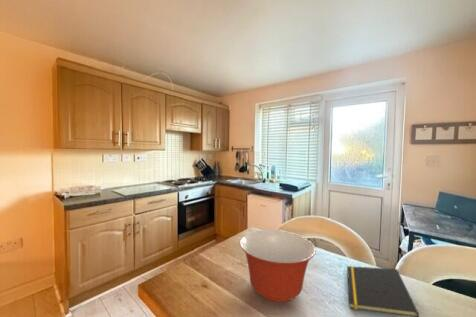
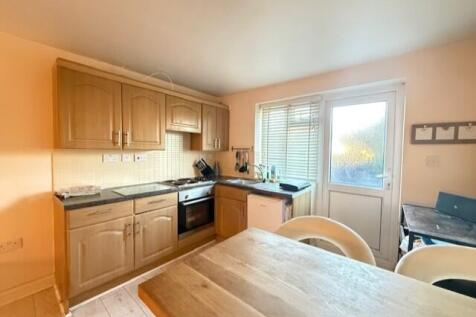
- mixing bowl (276, 266)
- notepad (375, 286)
